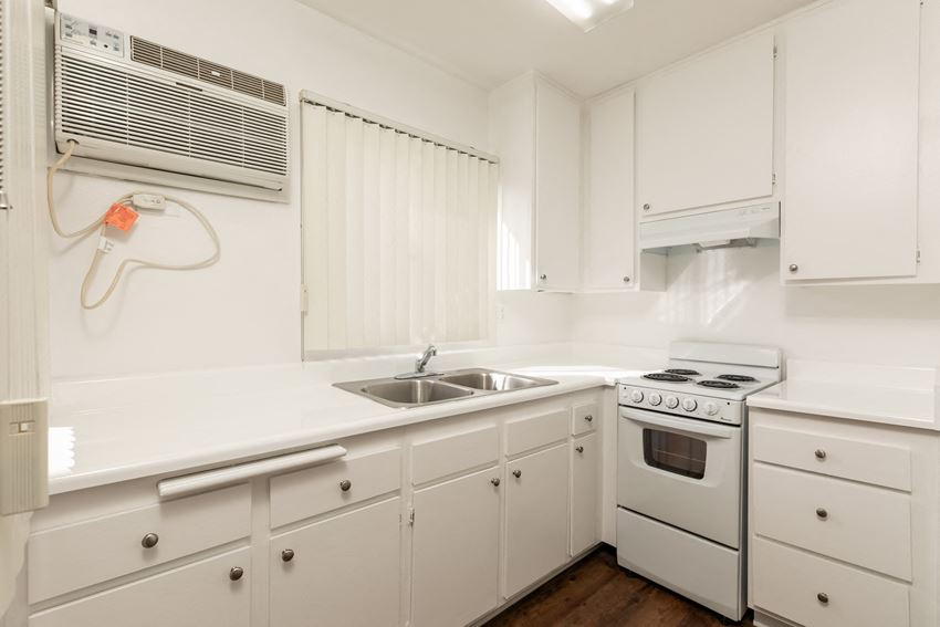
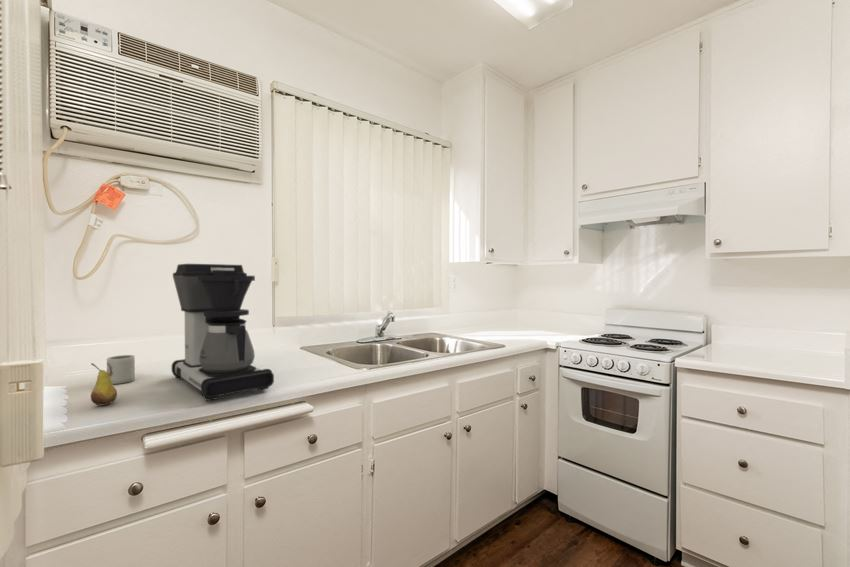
+ fruit (104, 383)
+ cup (120, 368)
+ coffee maker (220, 324)
